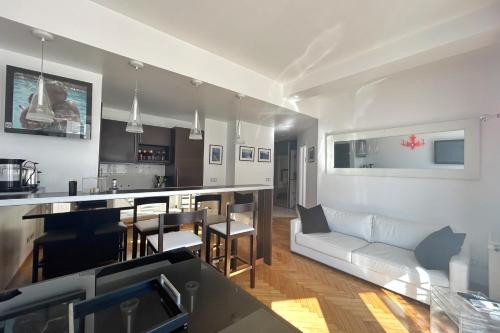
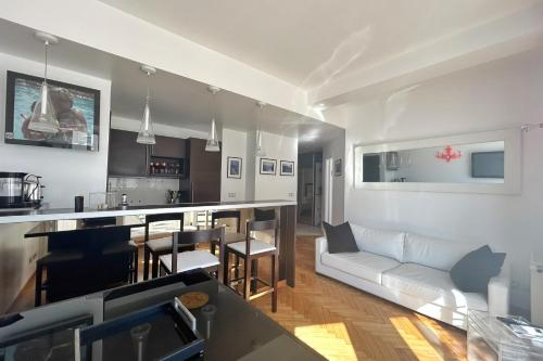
+ coaster (192, 299)
